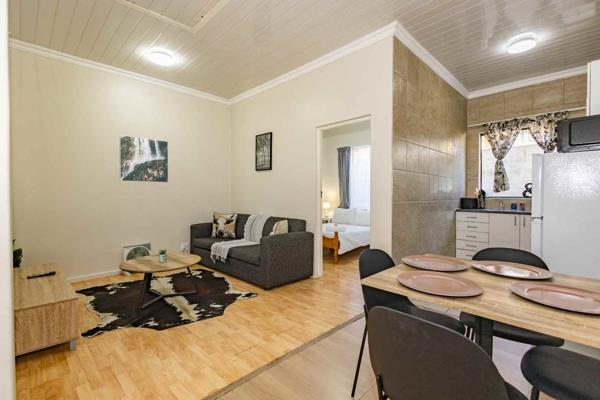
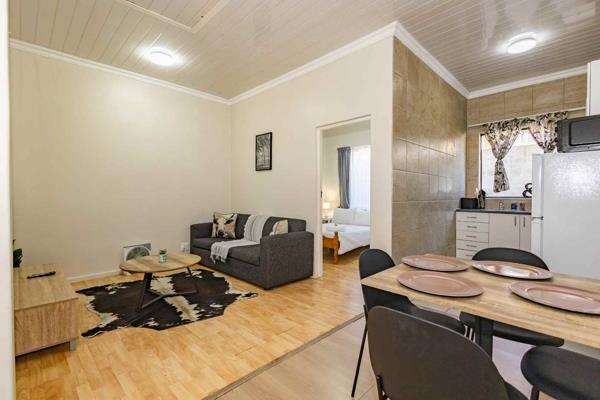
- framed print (145, 160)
